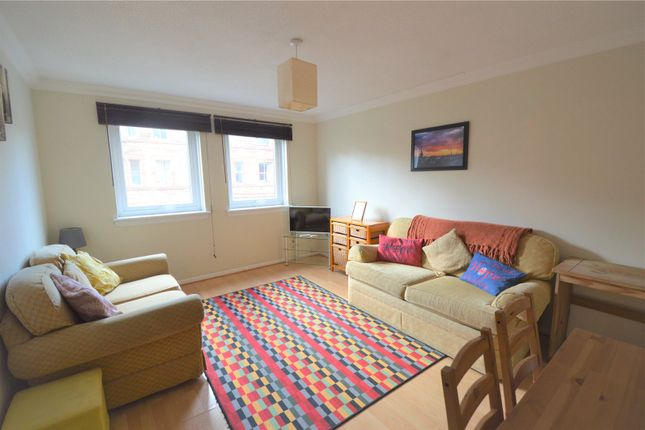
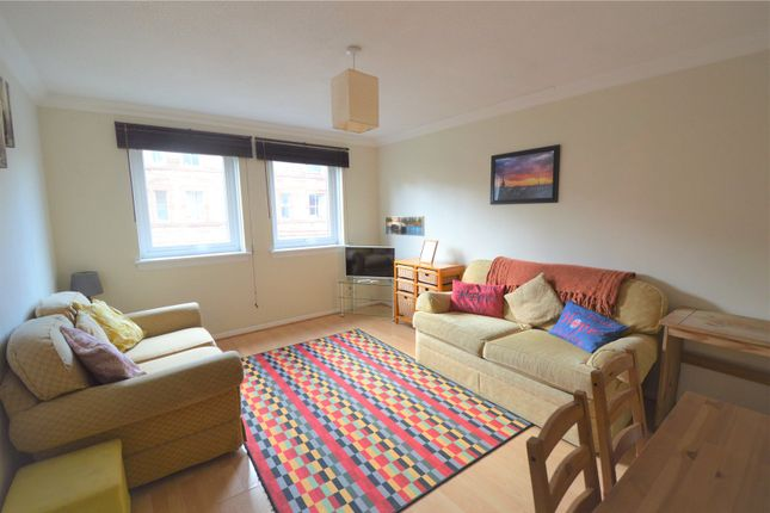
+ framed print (404, 225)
